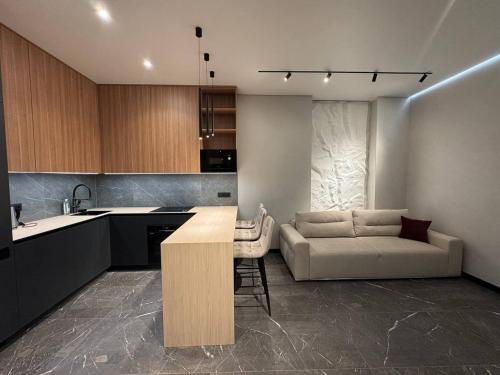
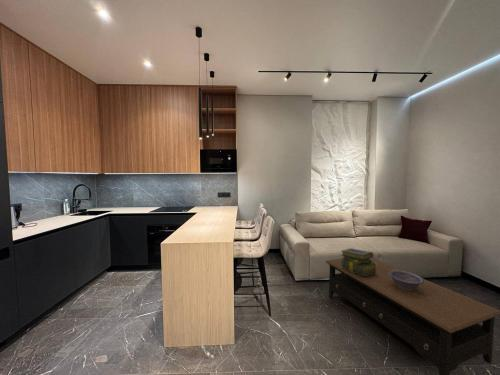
+ stack of books (357, 260)
+ coffee table (393, 301)
+ decorative bowl (405, 281)
